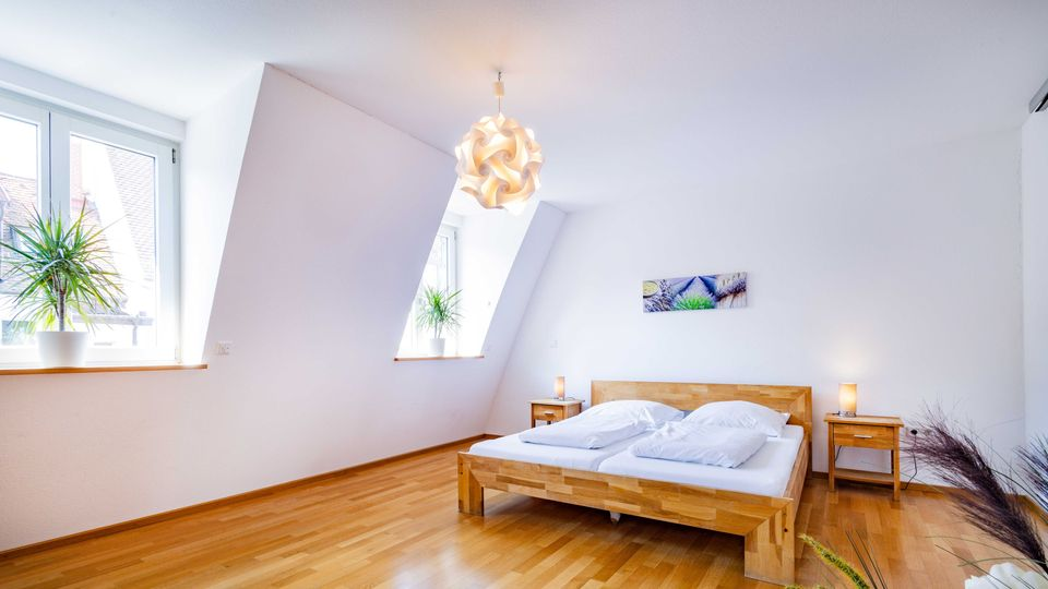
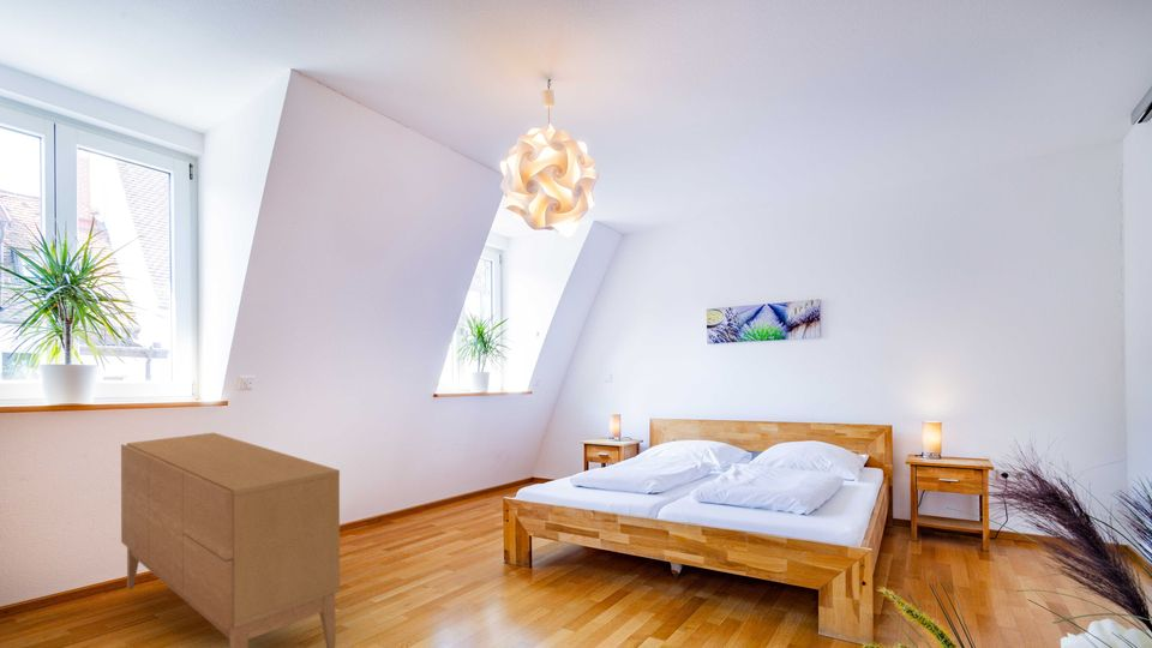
+ sideboard (218, 536)
